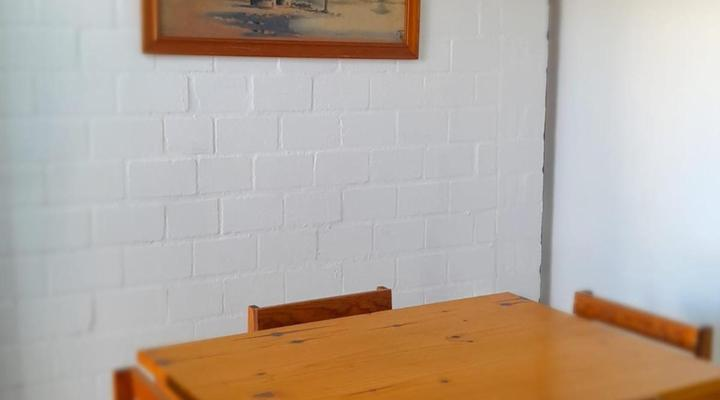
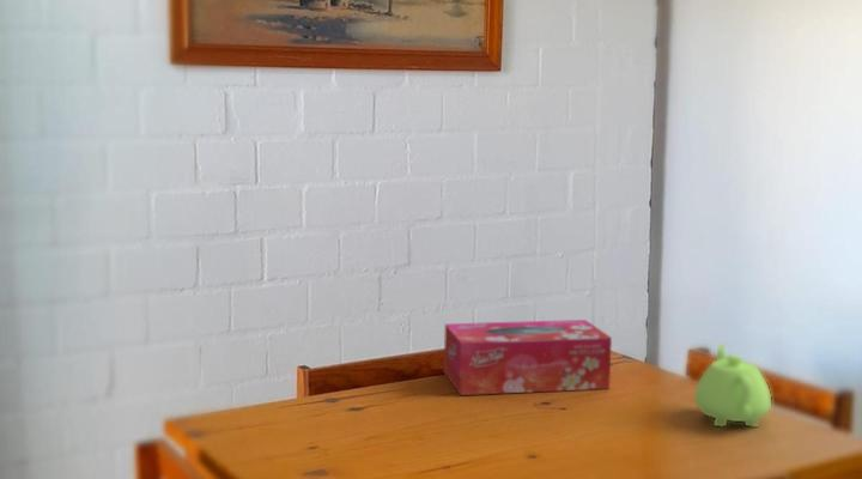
+ tissue box (526, 356)
+ teapot (732, 386)
